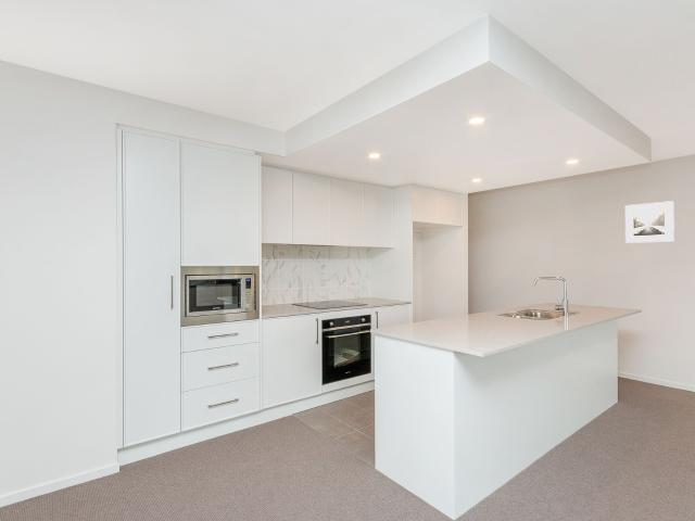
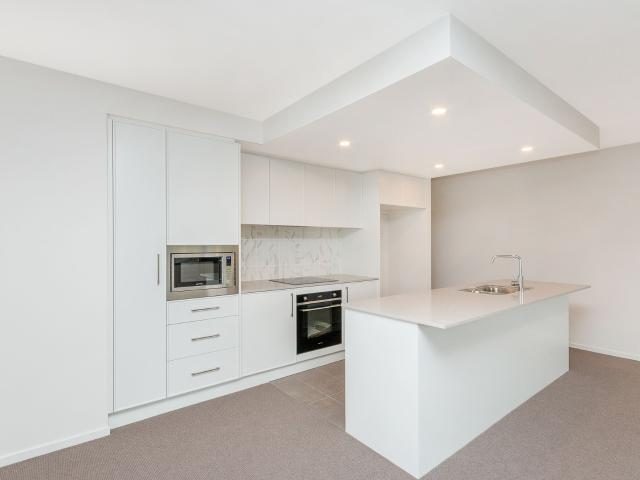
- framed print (648, 223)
